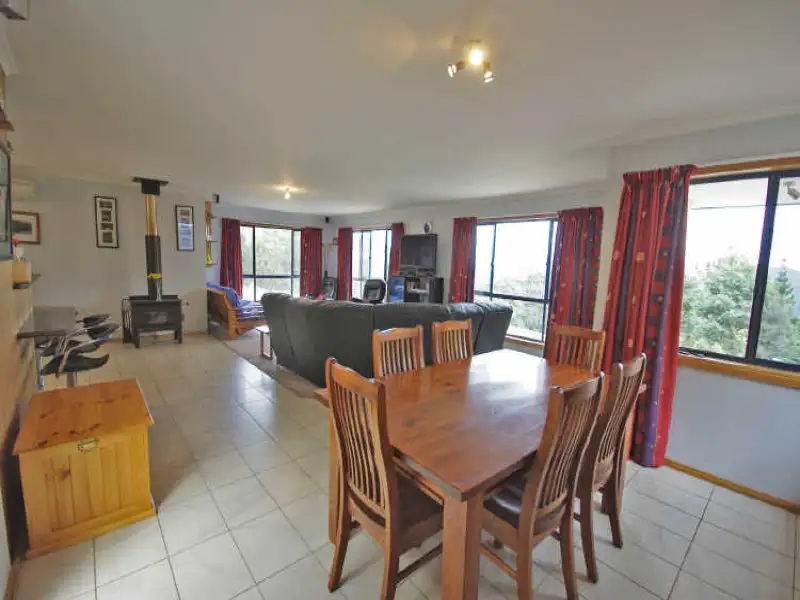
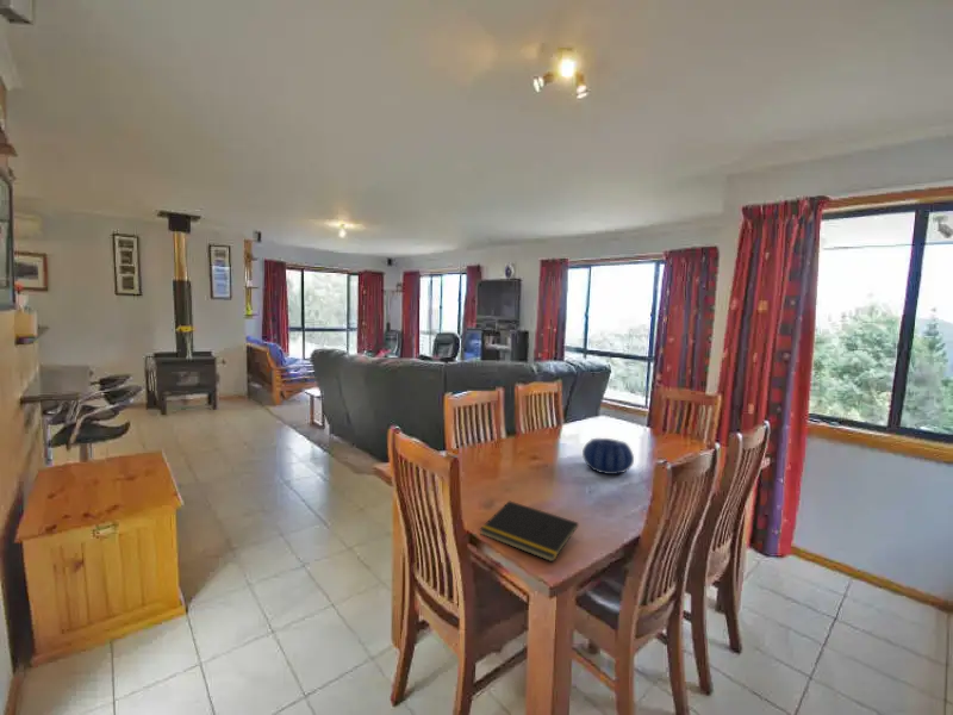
+ decorative bowl (608, 454)
+ notepad (528, 528)
